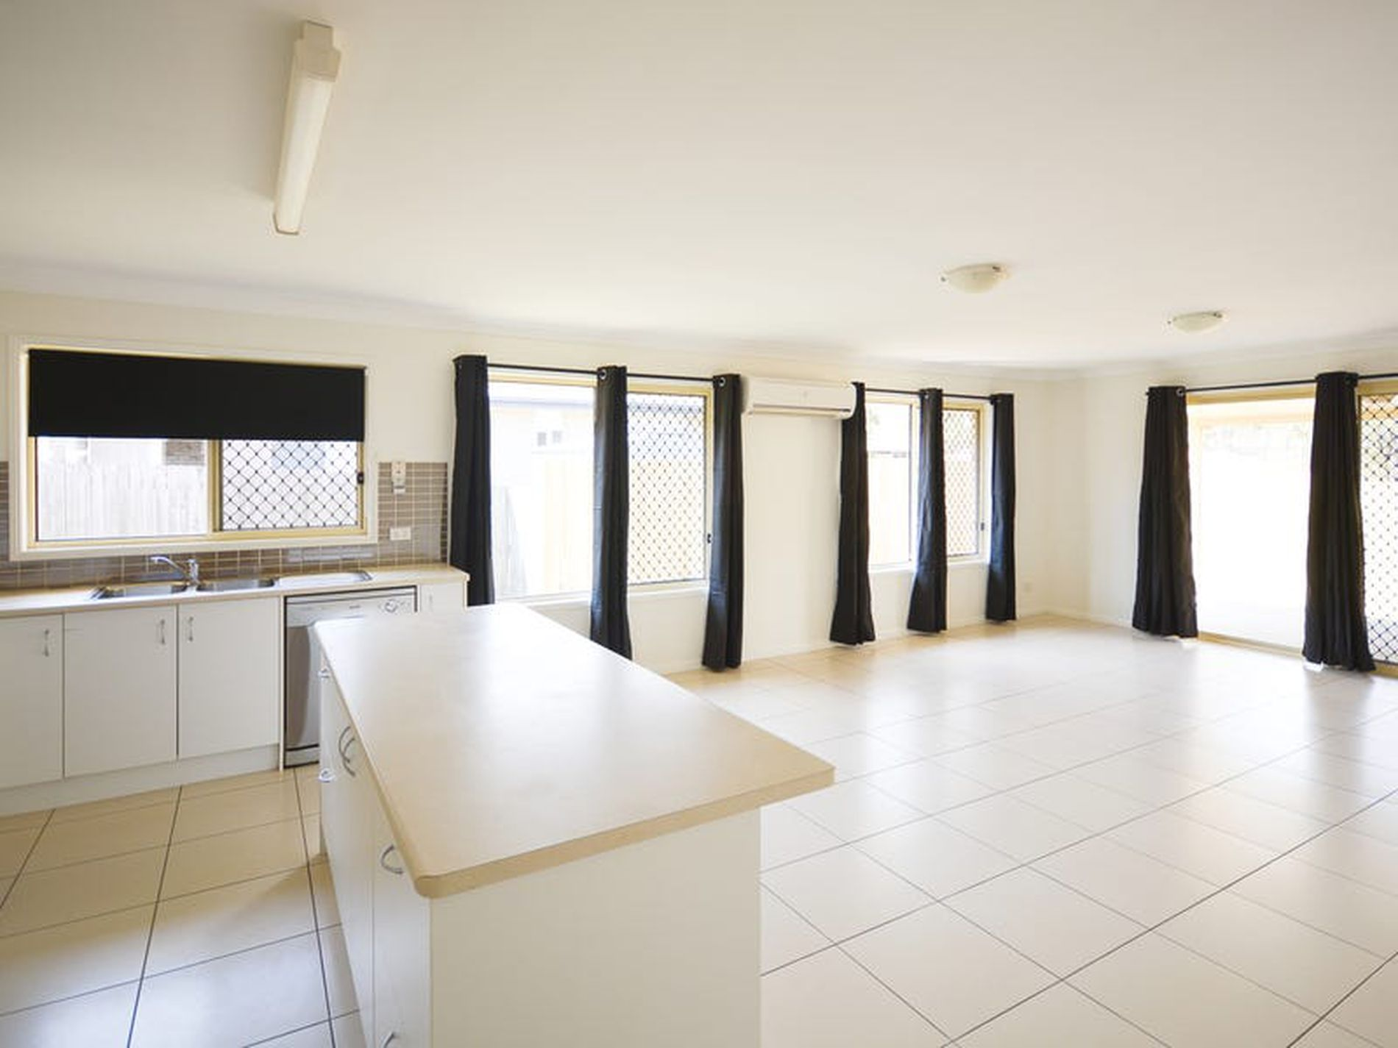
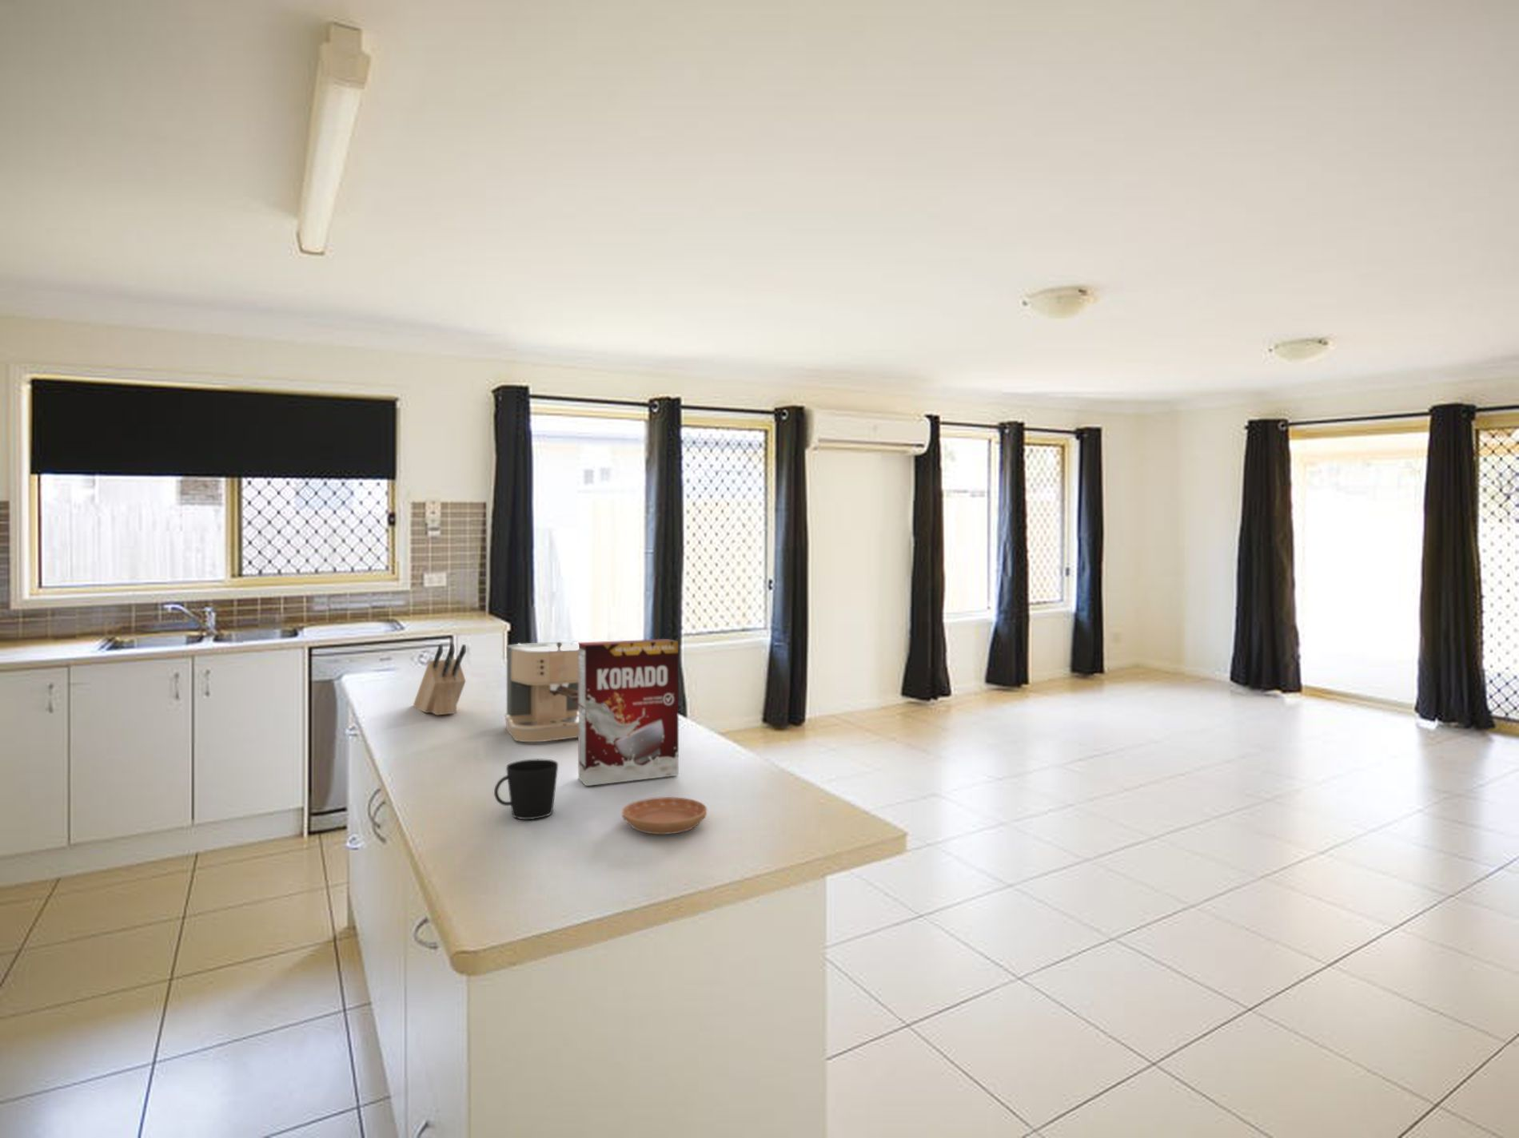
+ saucer (664, 816)
+ knife block (440, 677)
+ coffee maker (553, 687)
+ cup (526, 790)
+ cereal box (628, 709)
